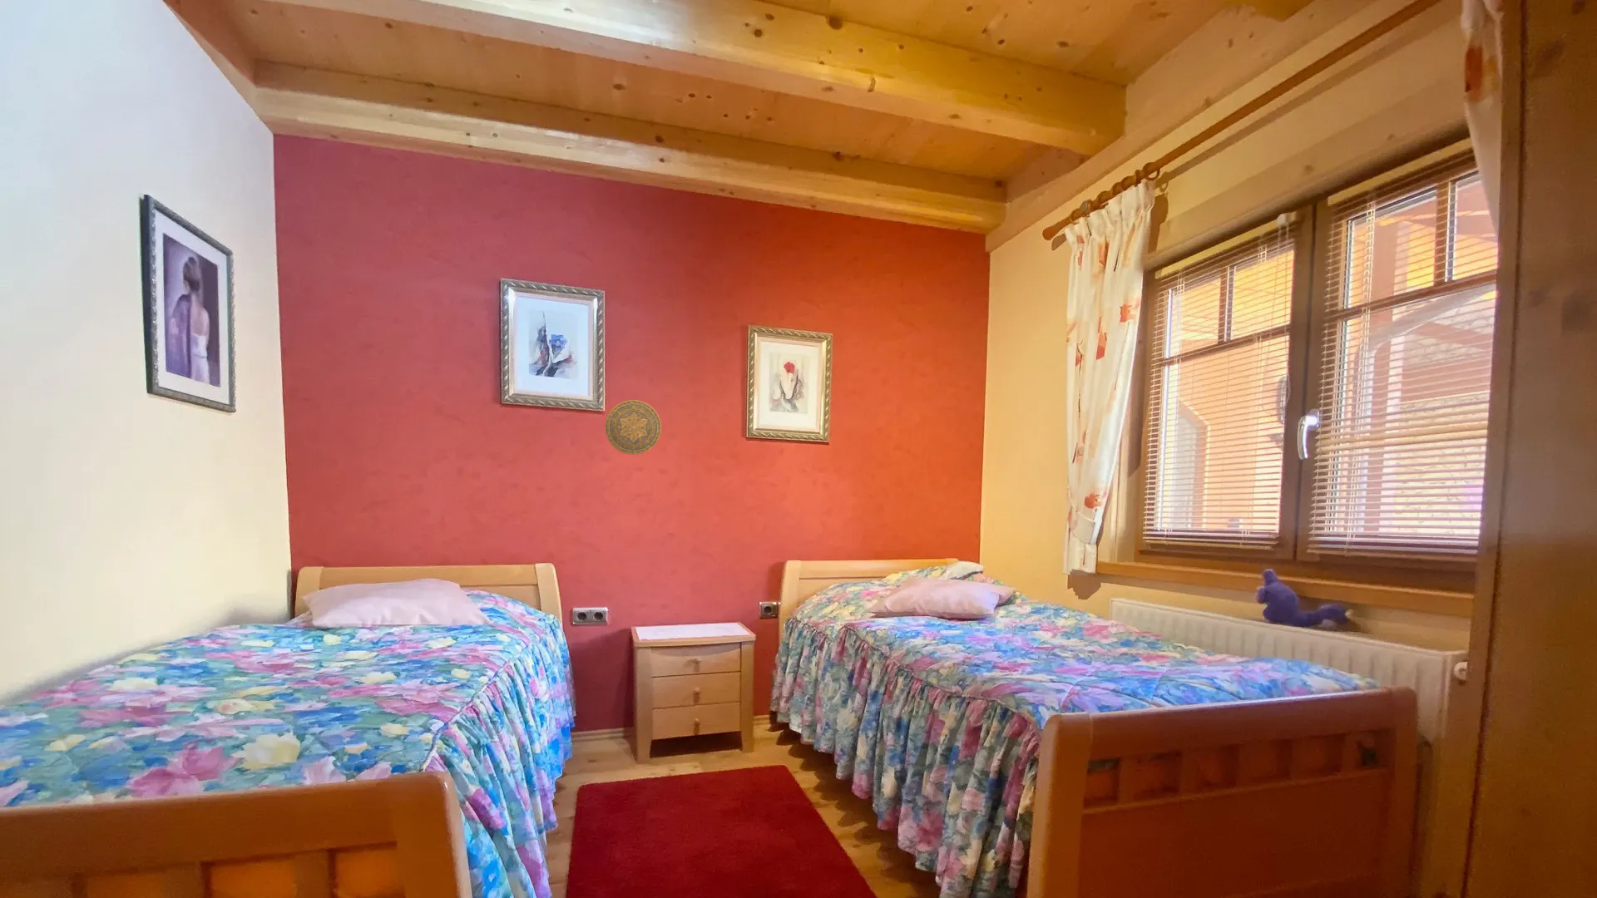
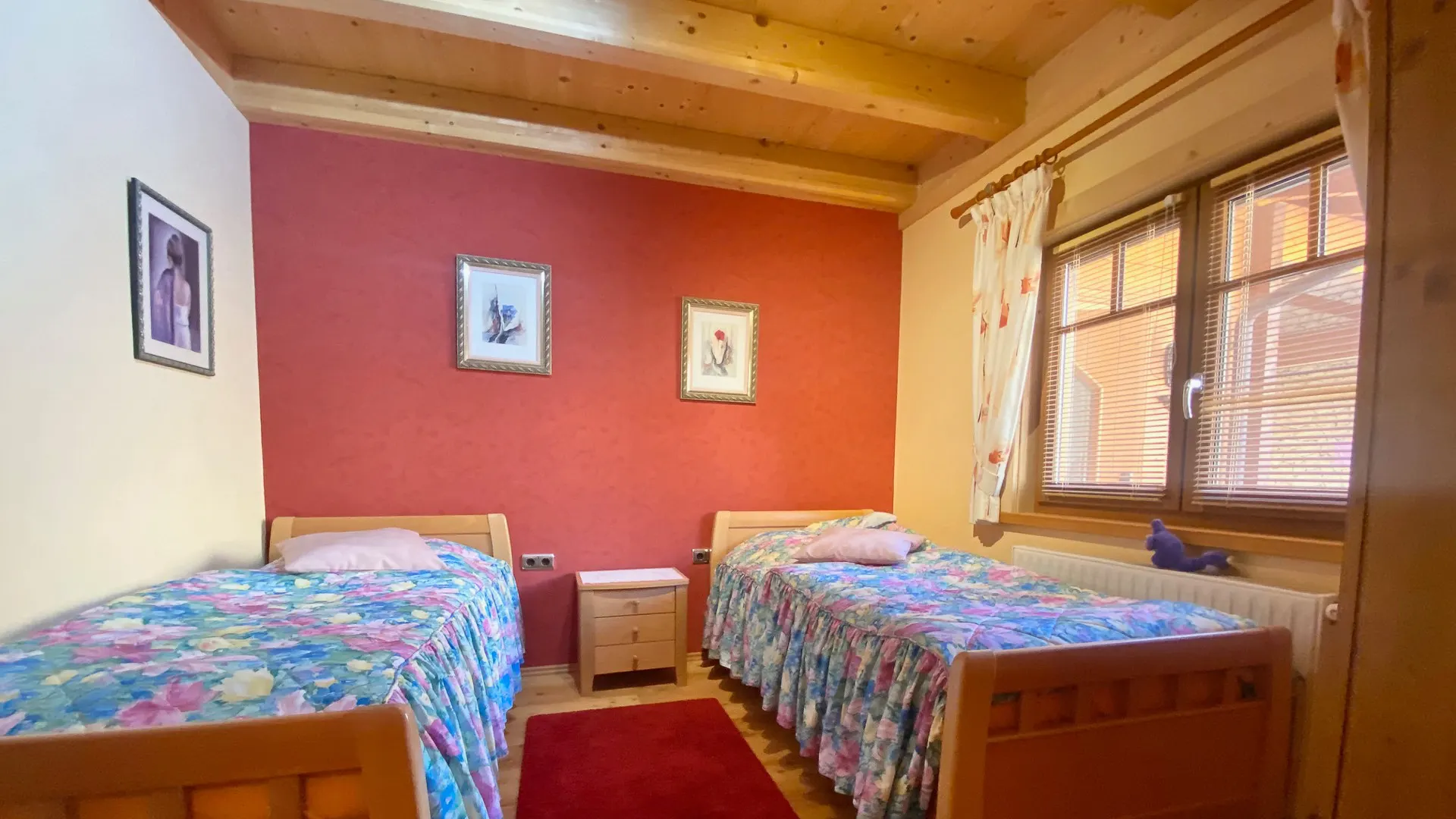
- decorative plate (633, 428)
